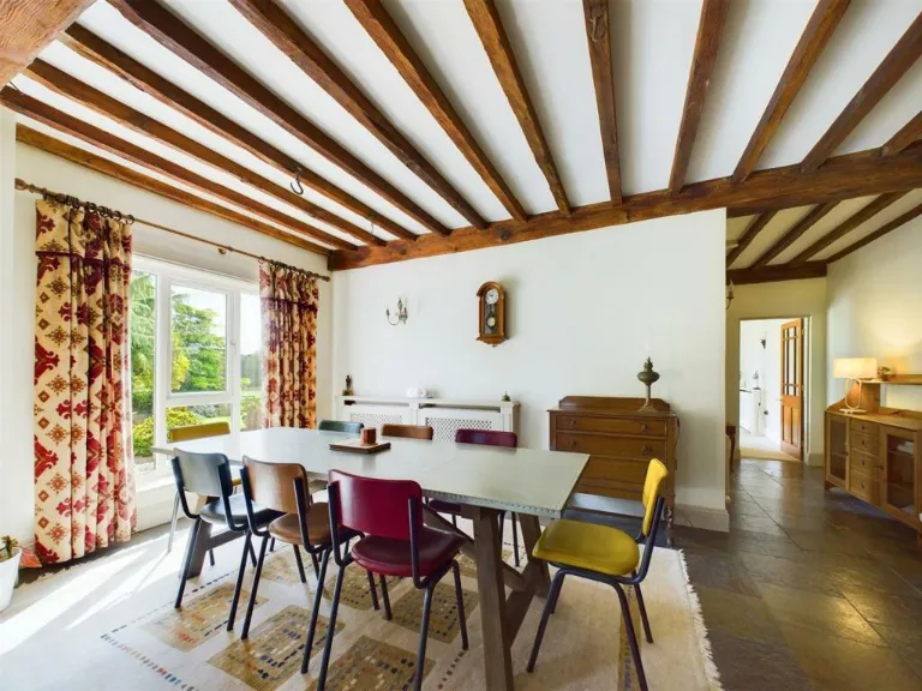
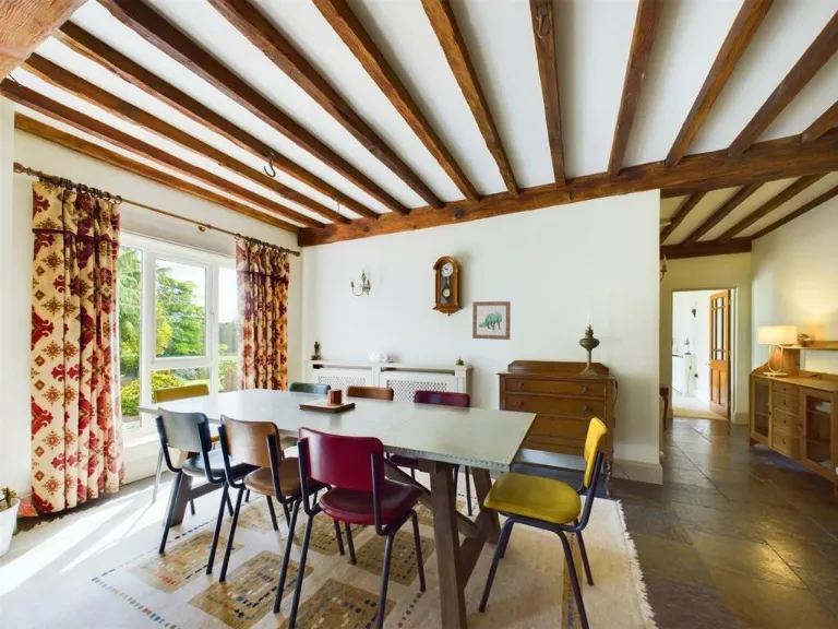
+ wall art (491, 320)
